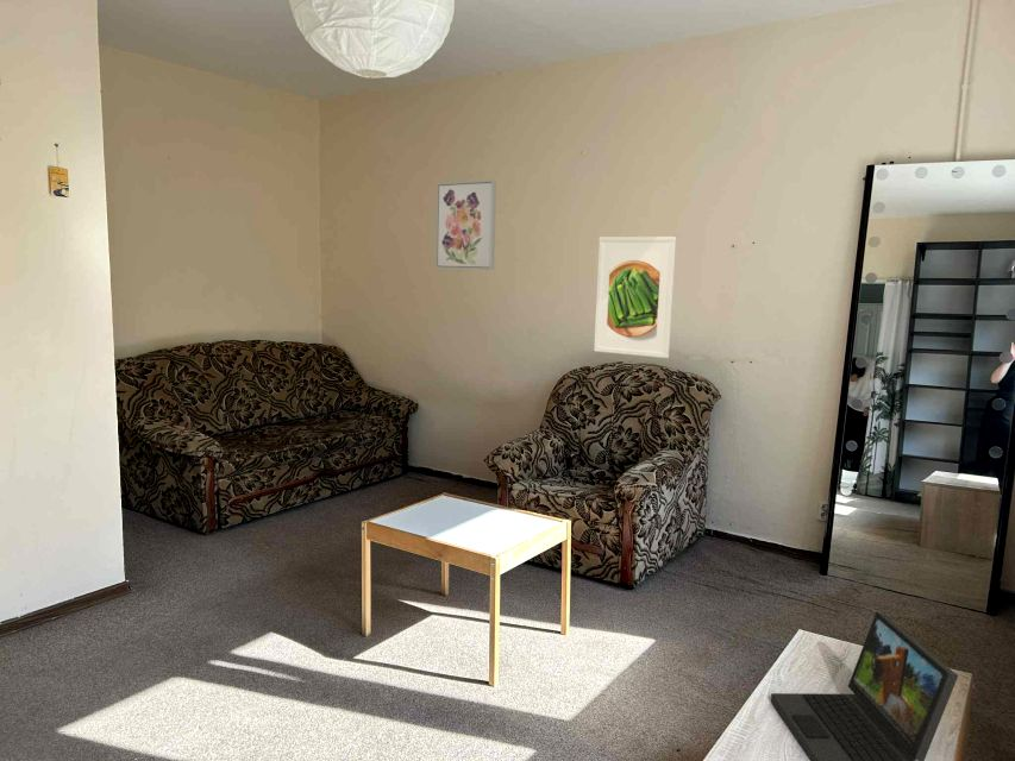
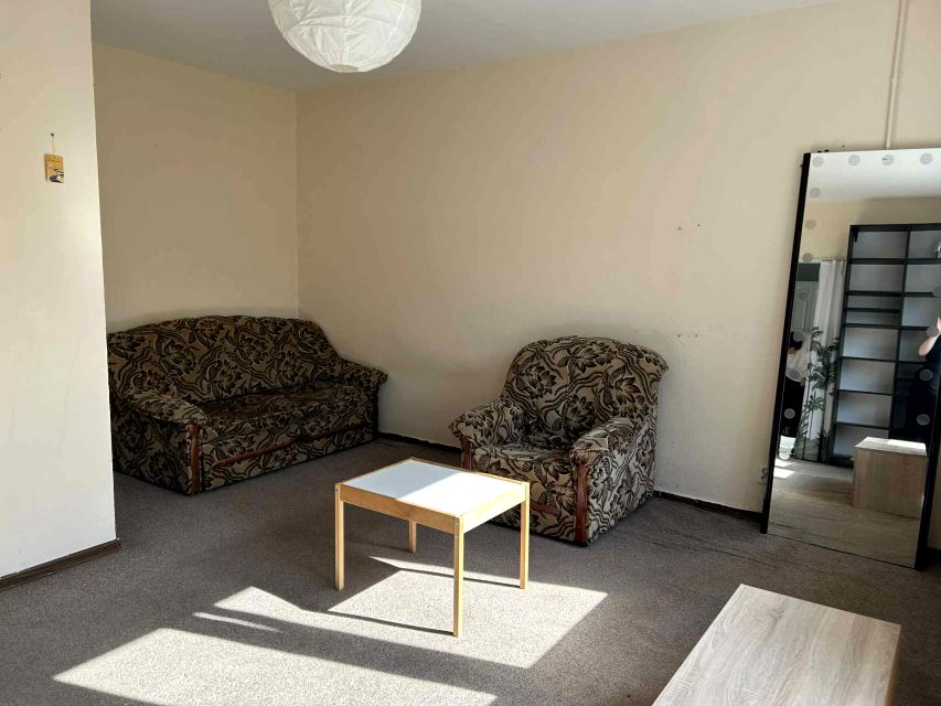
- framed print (633, 296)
- laptop (856, 687)
- wall art (464, 225)
